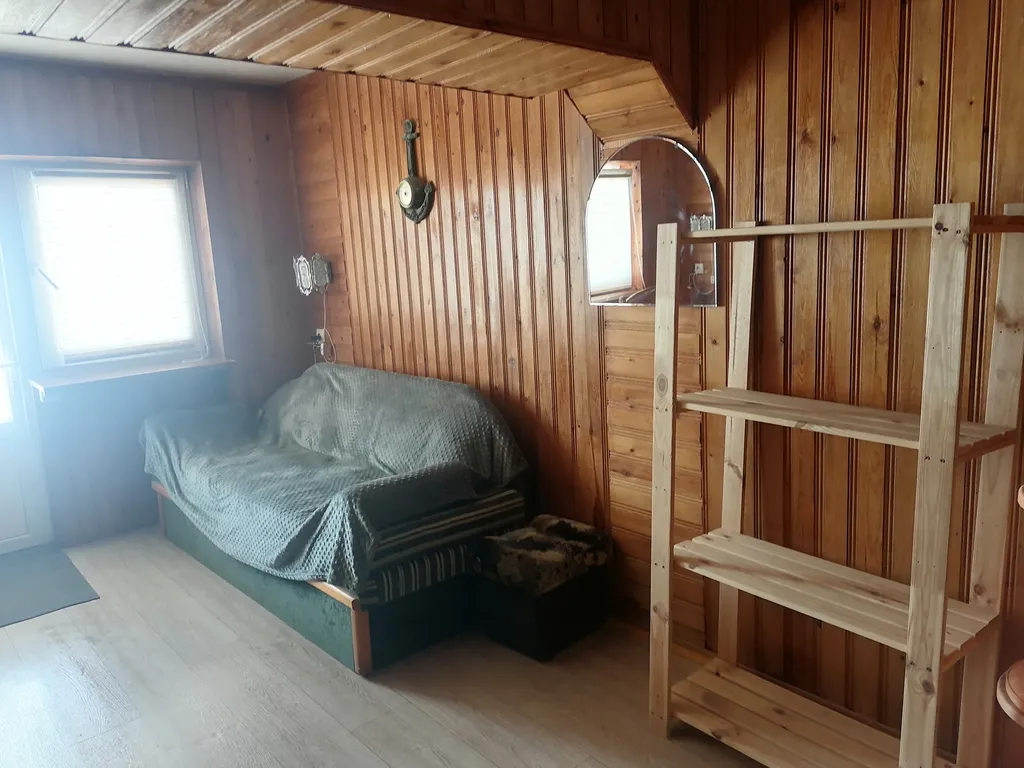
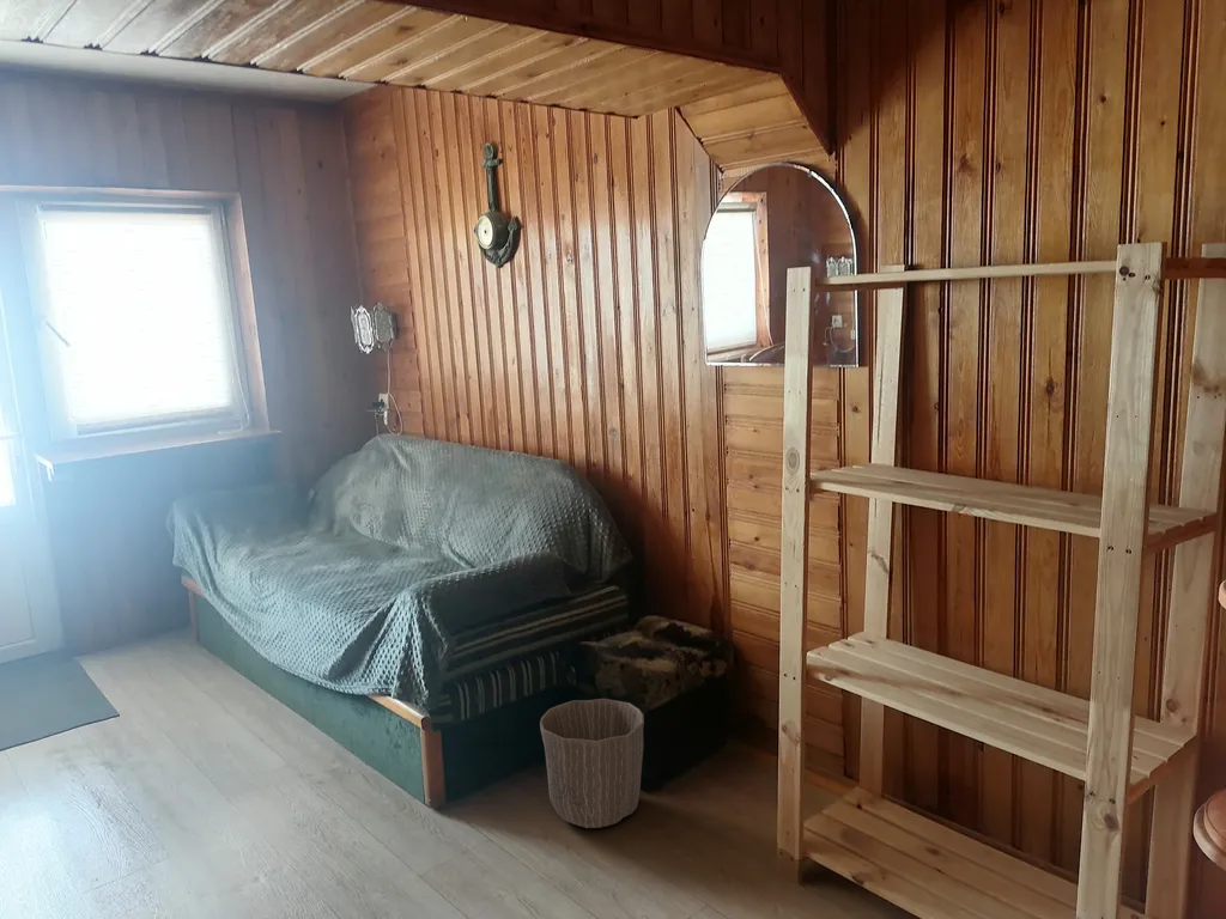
+ waste basket (594, 763)
